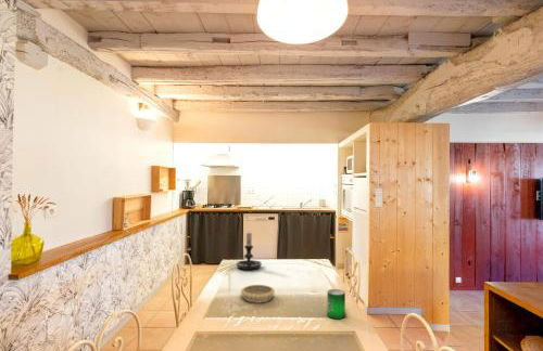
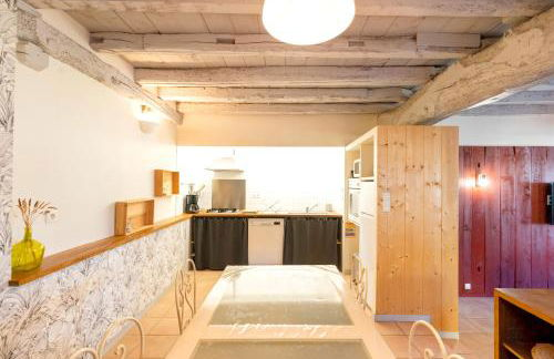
- candle holder (249, 248)
- beverage can (336, 303)
- decorative bowl (257, 292)
